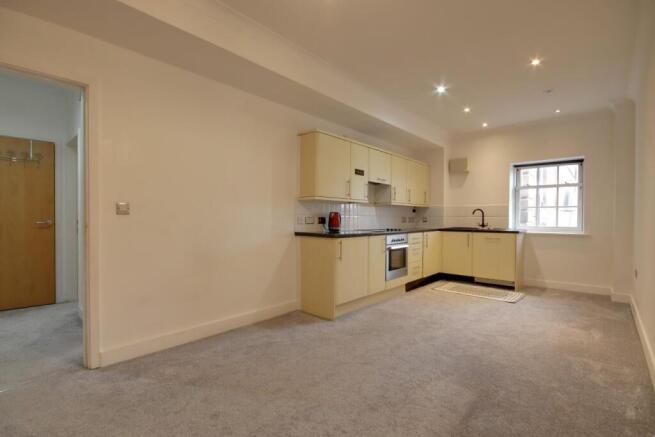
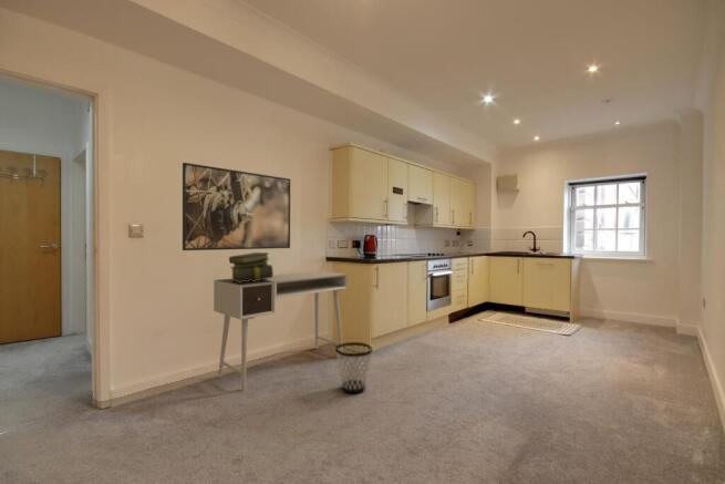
+ desk (273, 312)
+ stack of books (250, 266)
+ wastebasket (354, 368)
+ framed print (242, 210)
